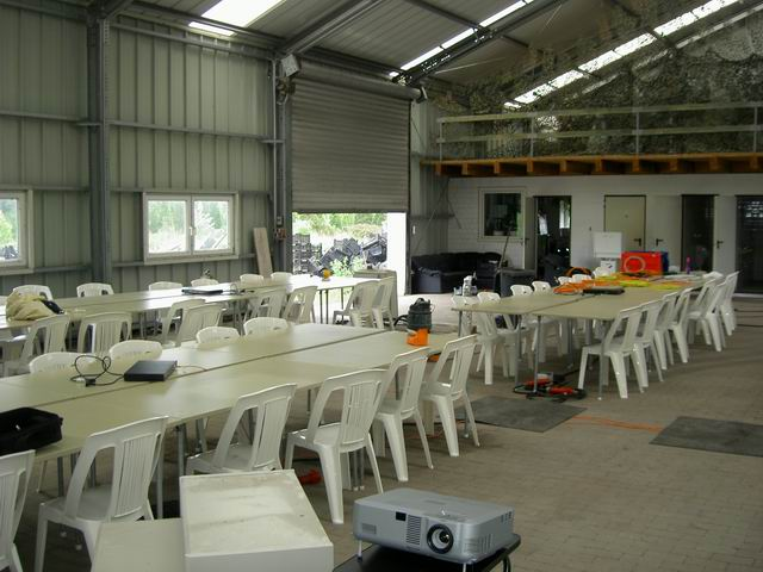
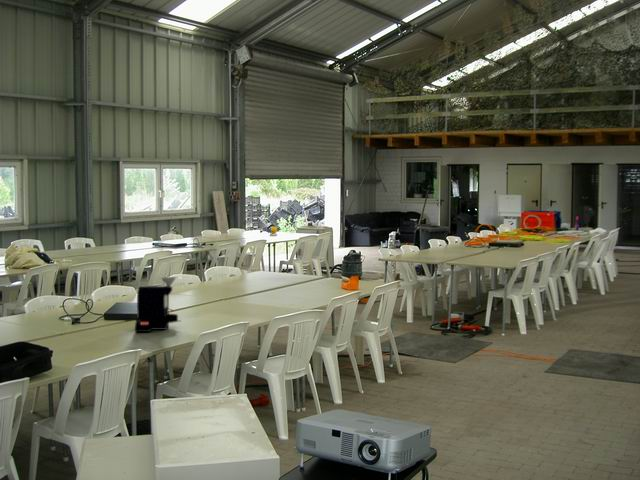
+ coffee roaster (159, 303)
